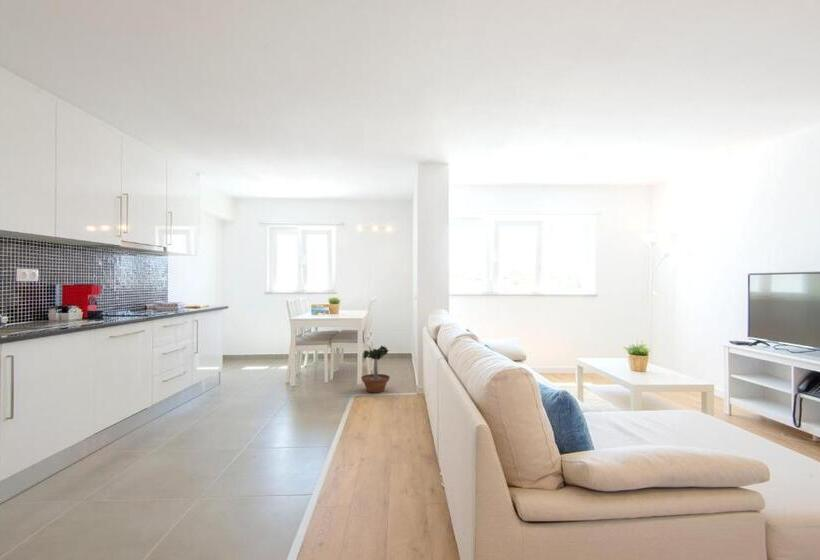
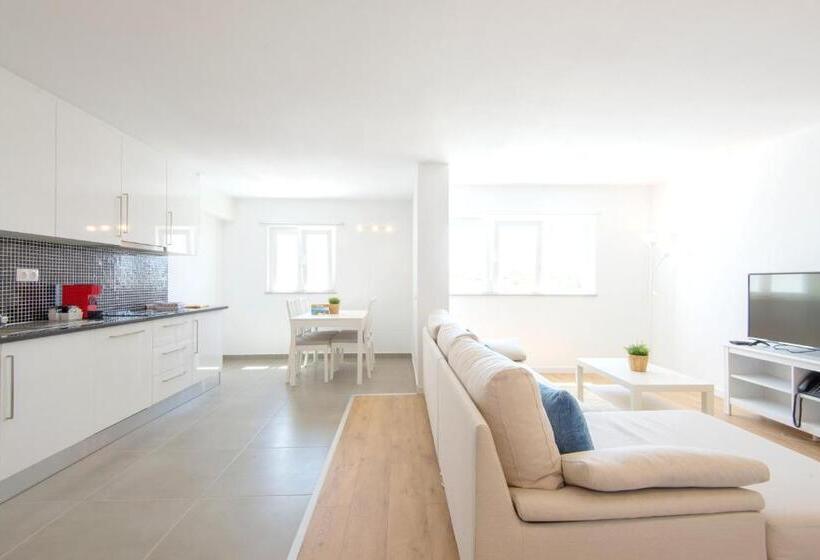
- potted tree (375, 366)
